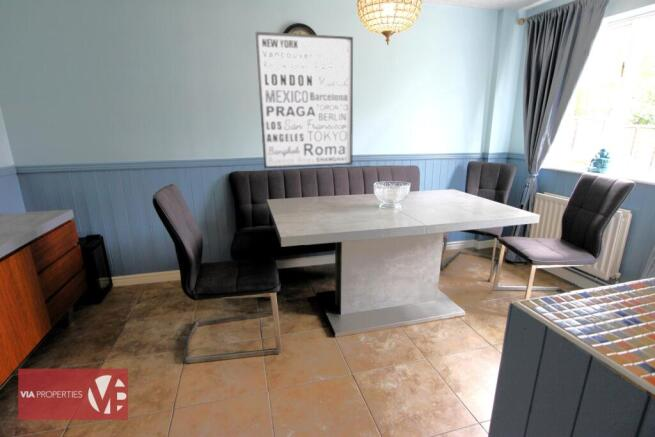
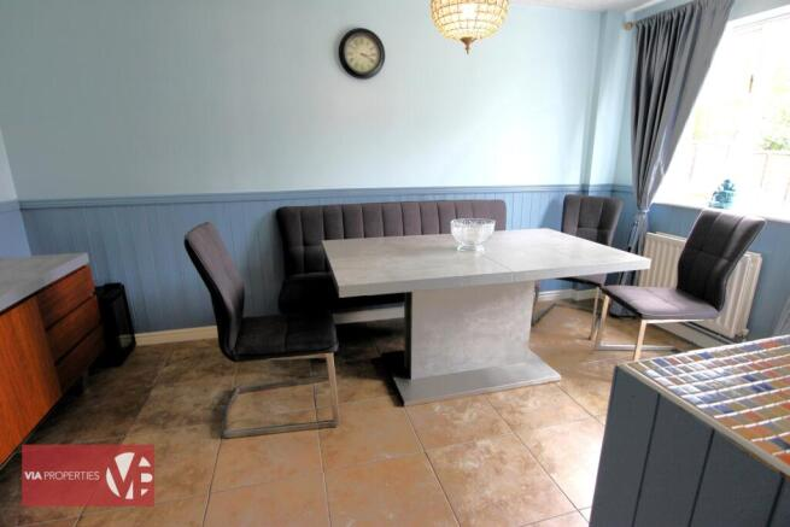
- wall art (307, 103)
